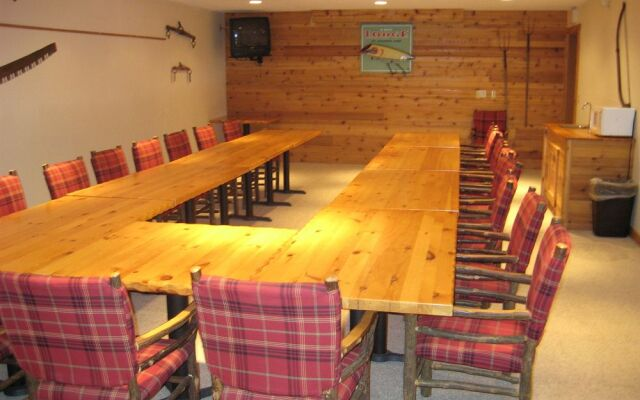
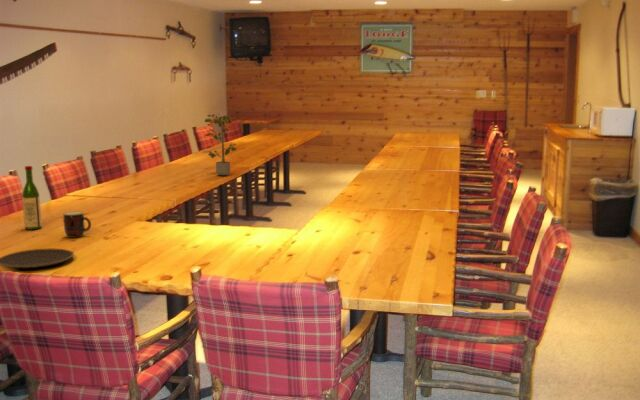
+ potted plant (219, 139)
+ wine bottle (30, 197)
+ mug (77, 224)
+ plate (36, 259)
